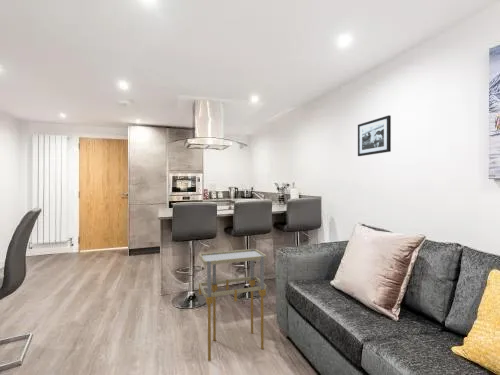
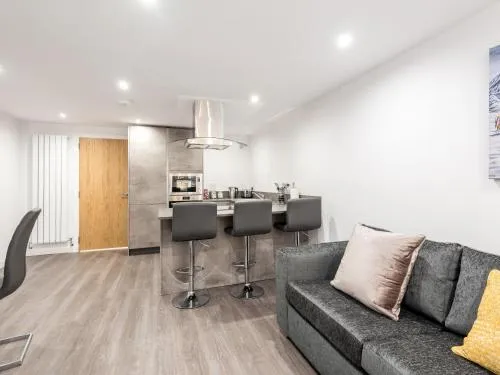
- shelving unit (234, 300)
- picture frame (373, 137)
